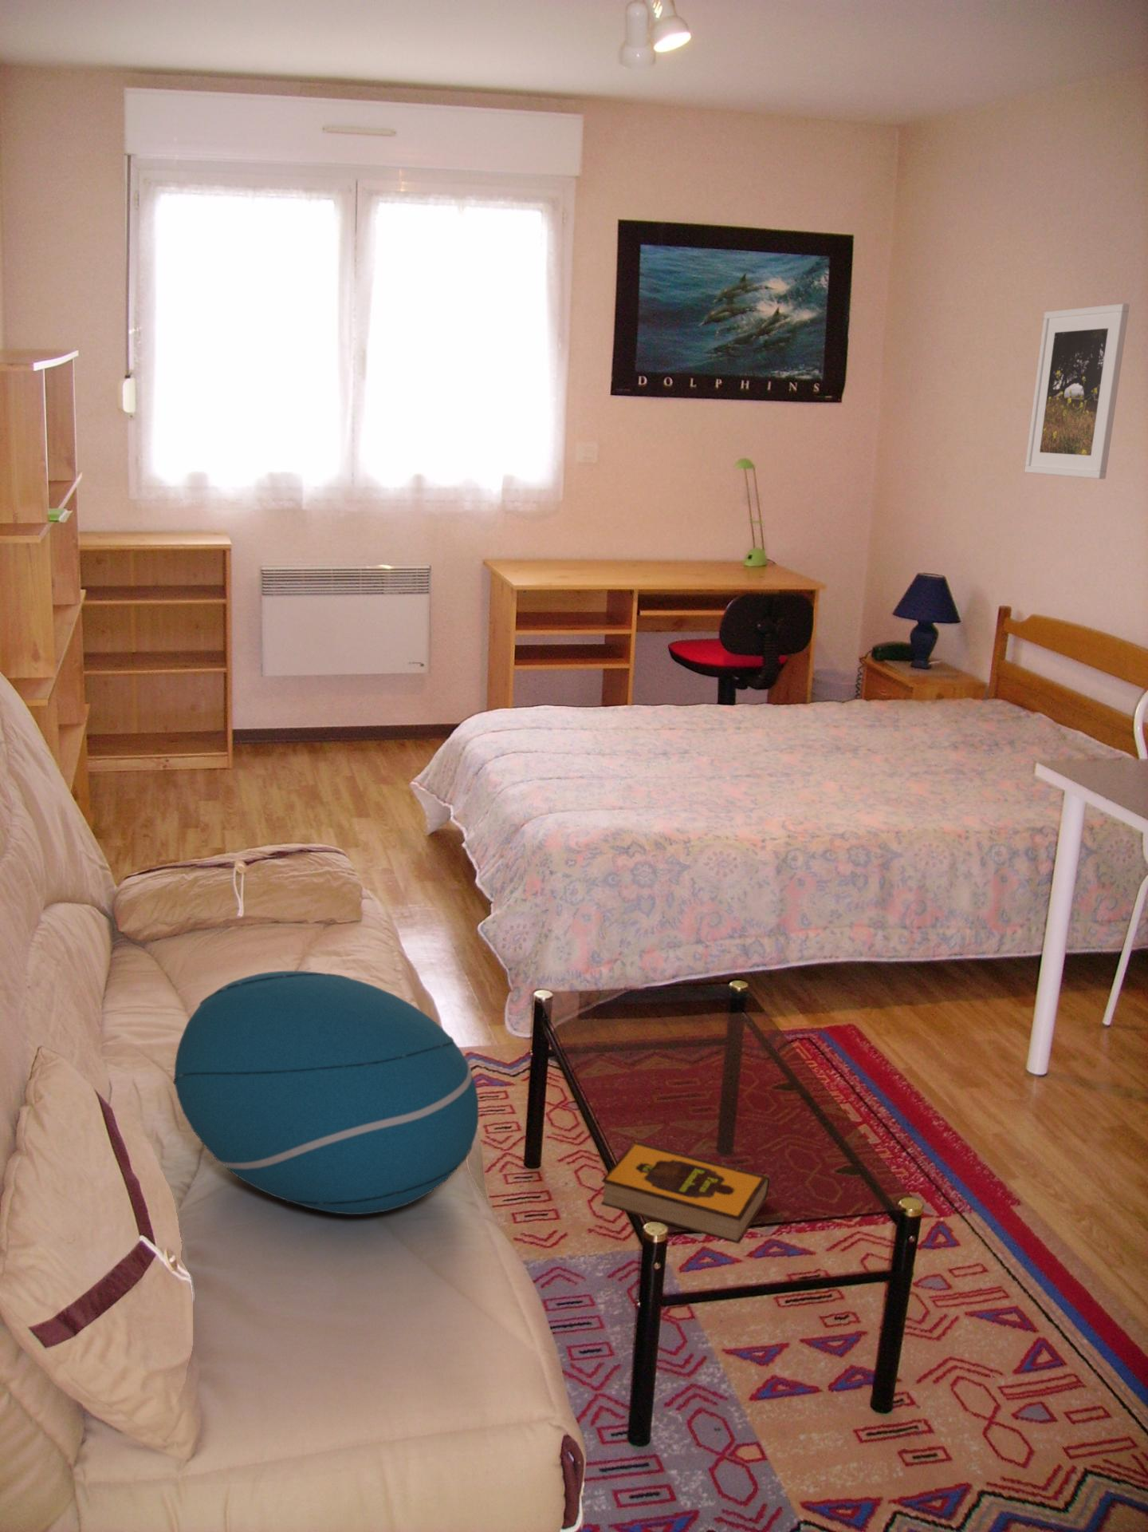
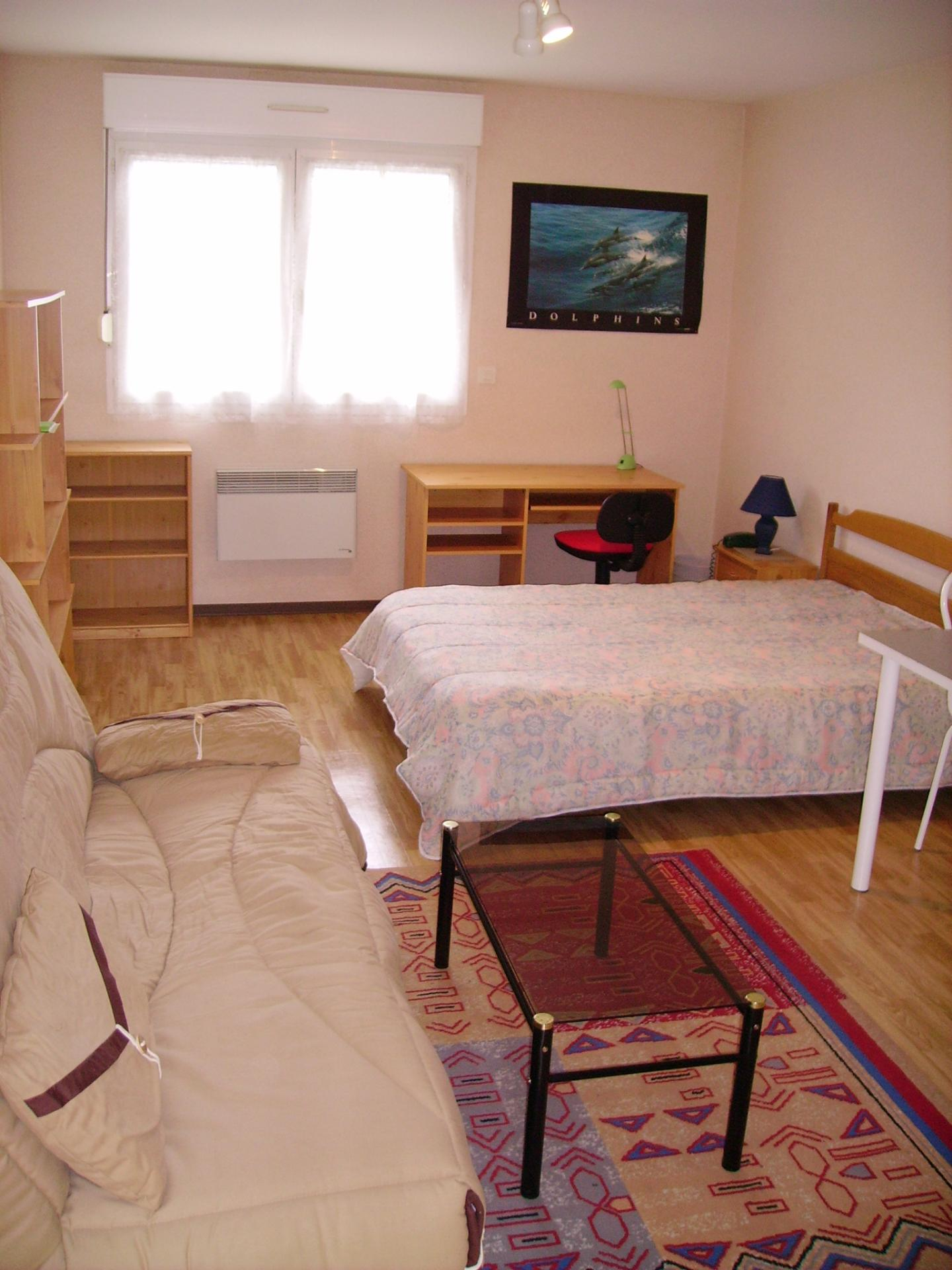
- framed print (1074, 392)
- cushion (326, 1081)
- hardback book (686, 1187)
